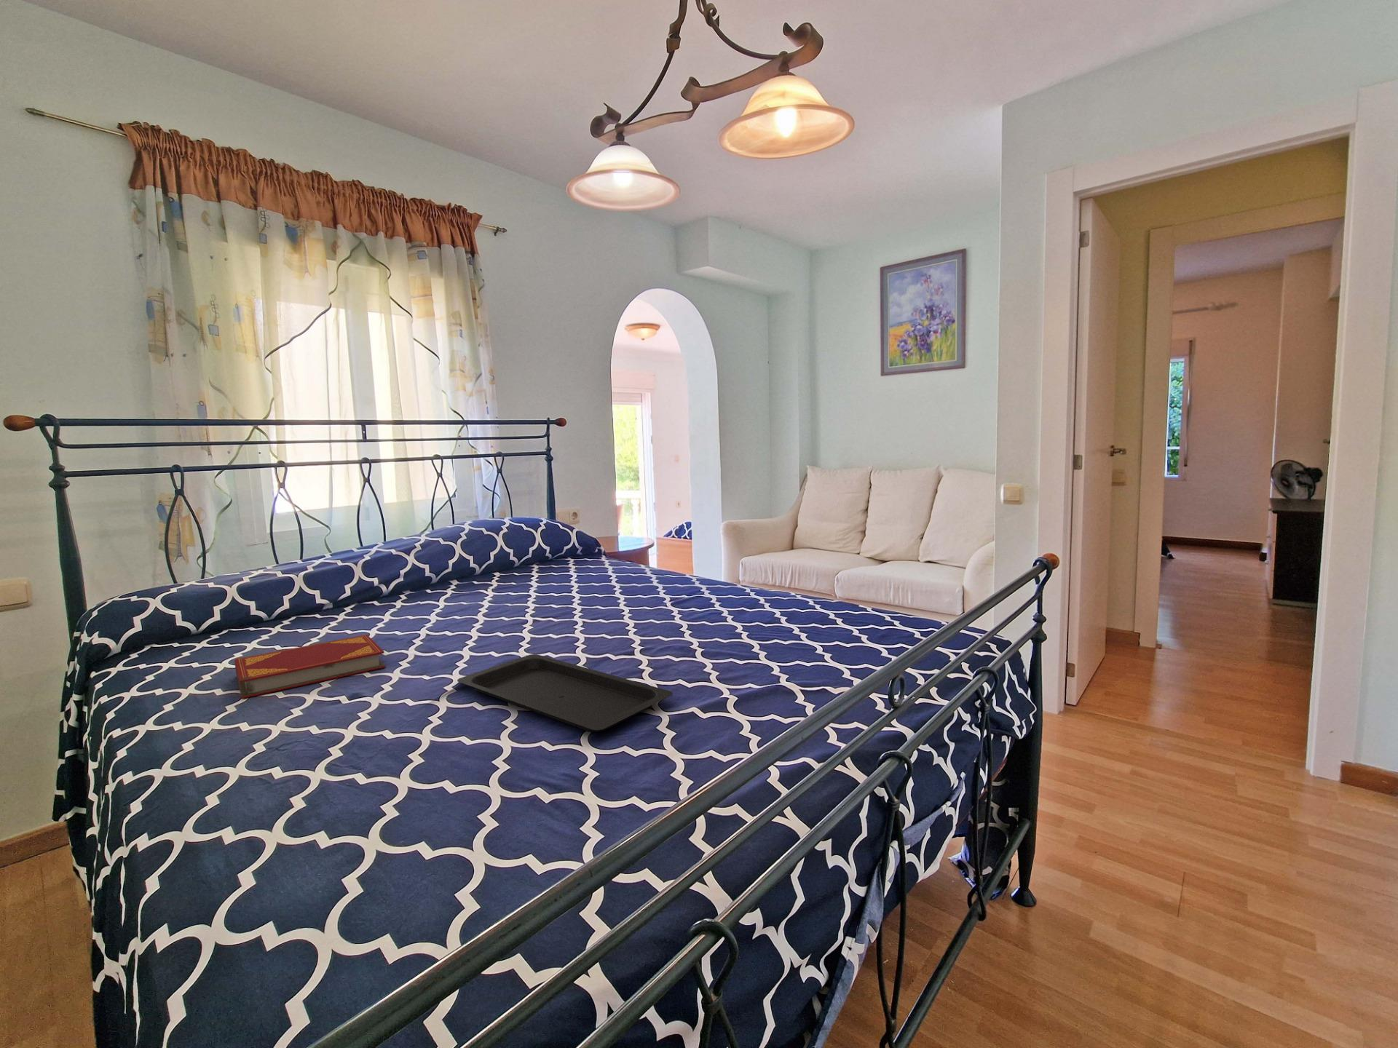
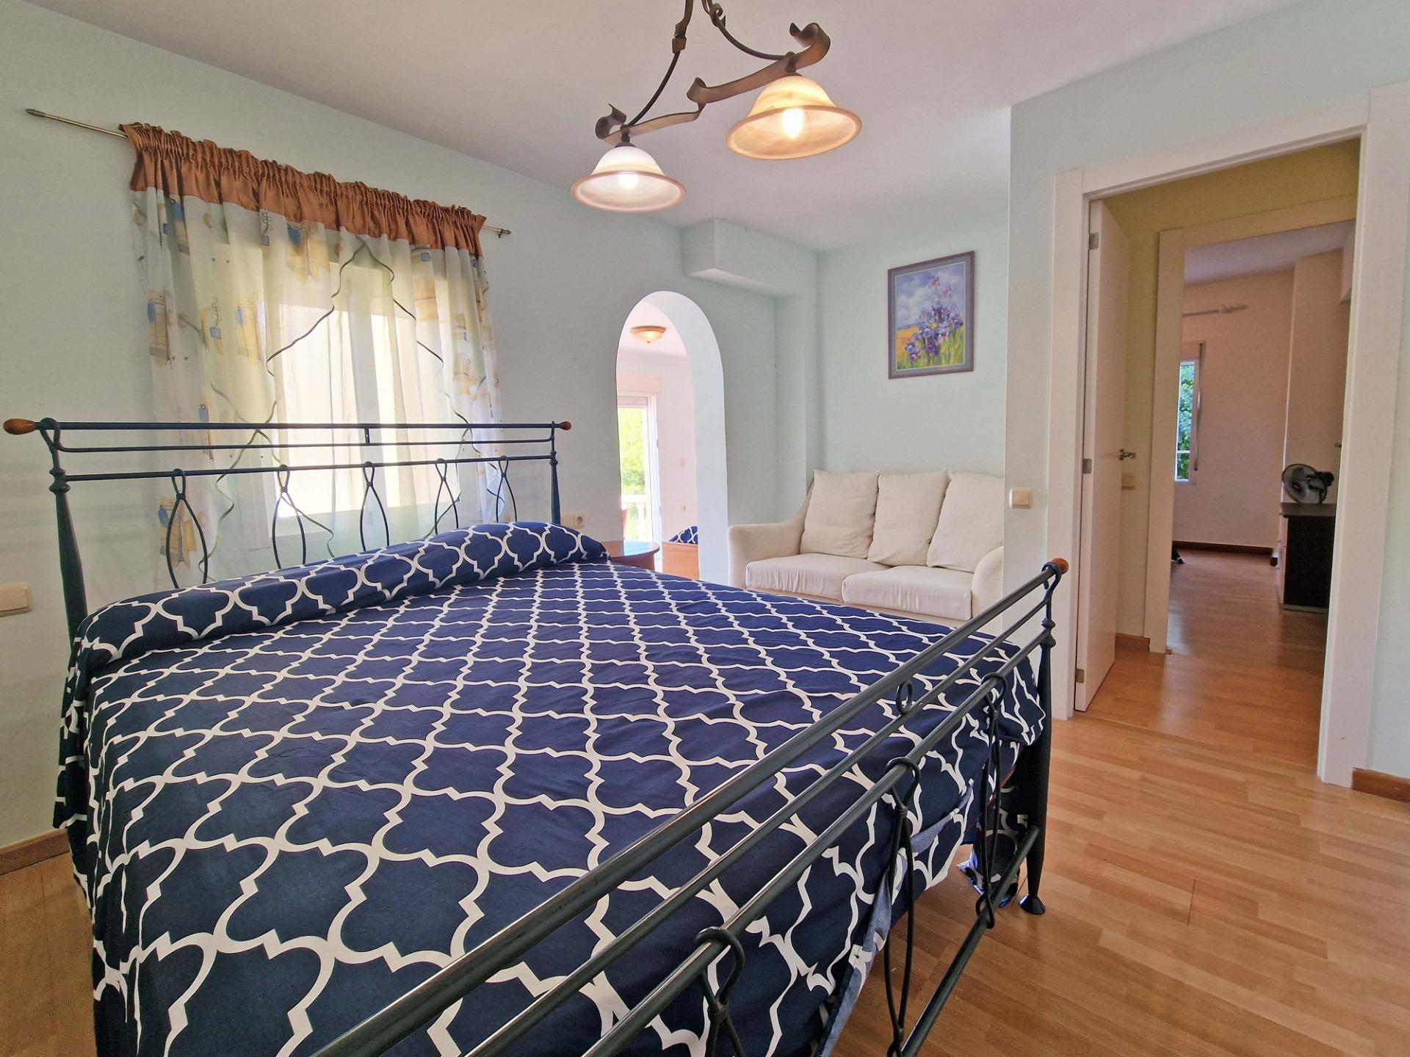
- serving tray (560, 690)
- hardback book (310, 663)
